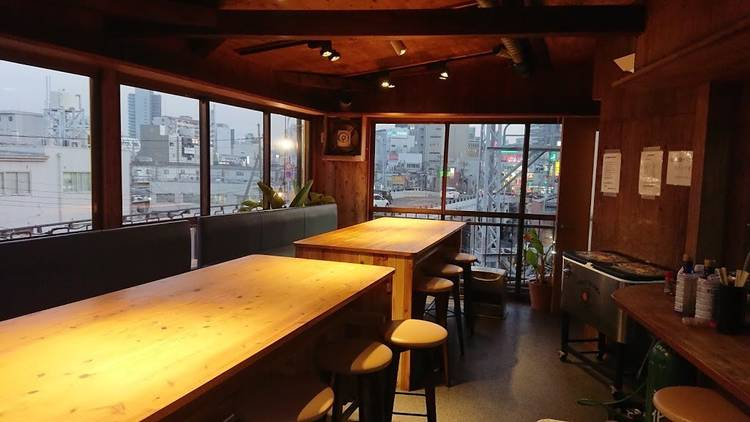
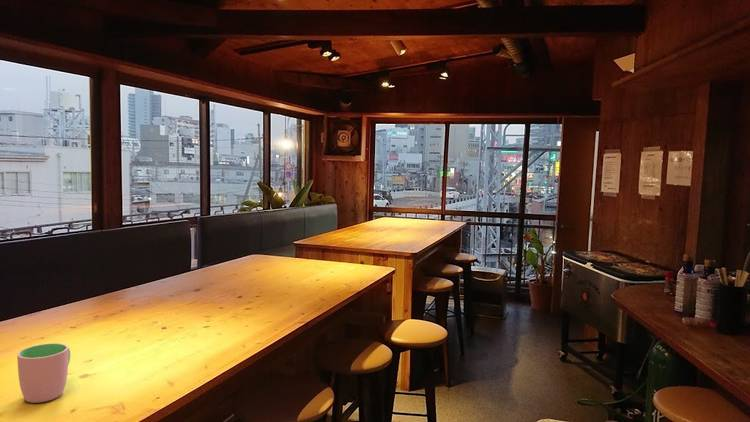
+ cup (49, 370)
